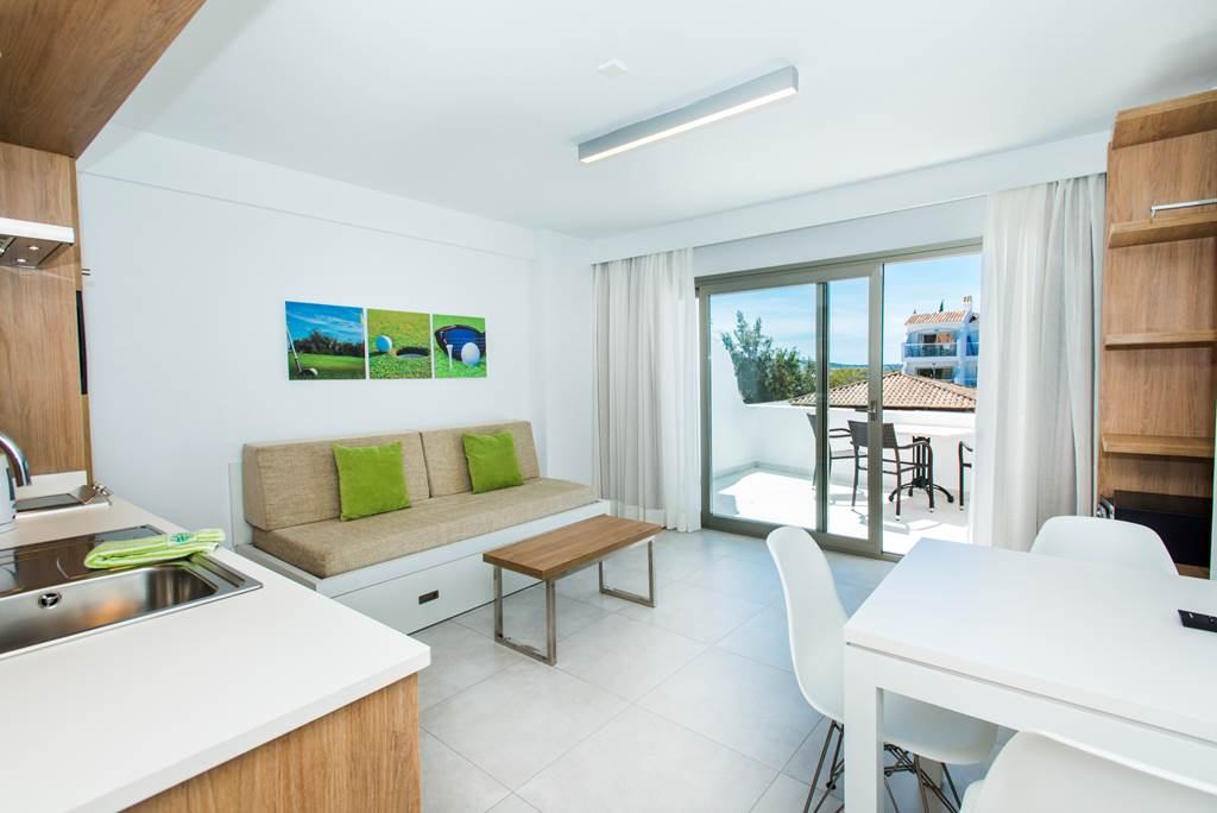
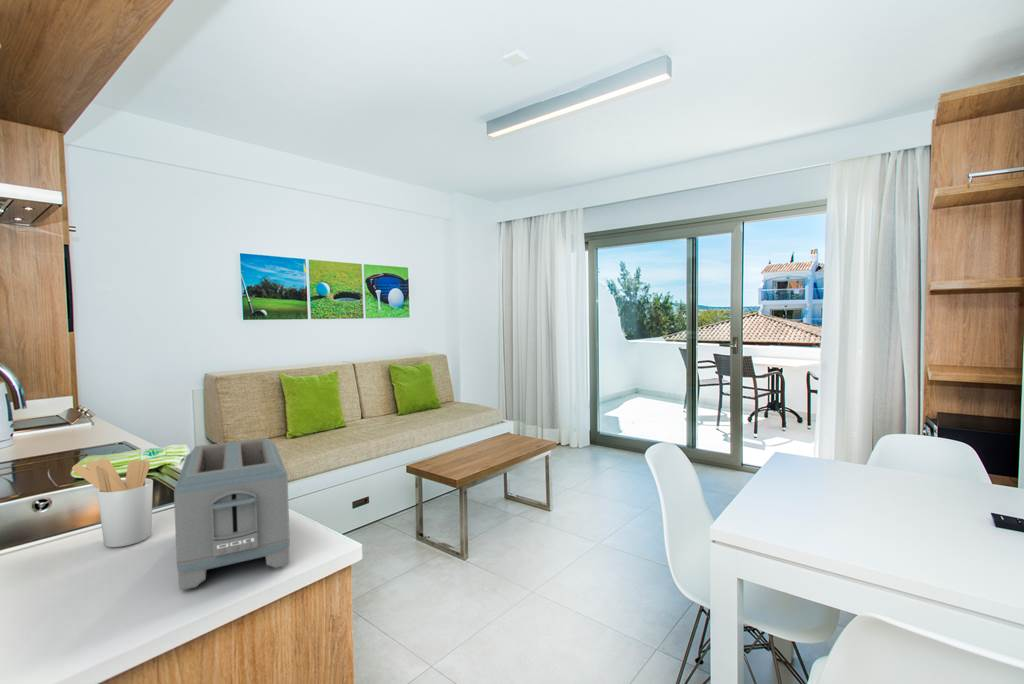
+ toaster (234, 503)
+ utensil holder (115, 498)
